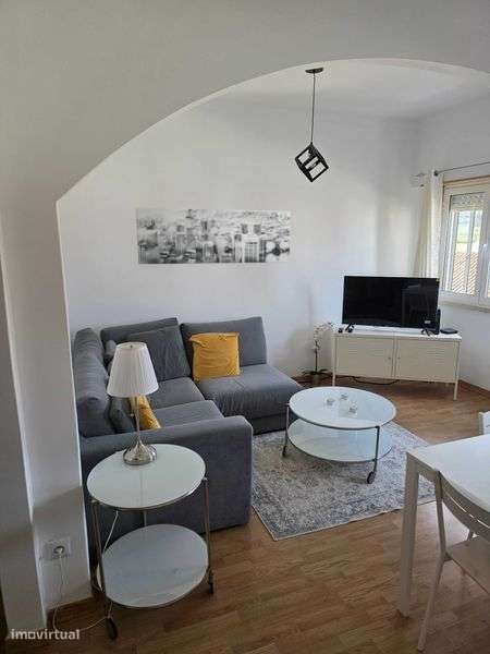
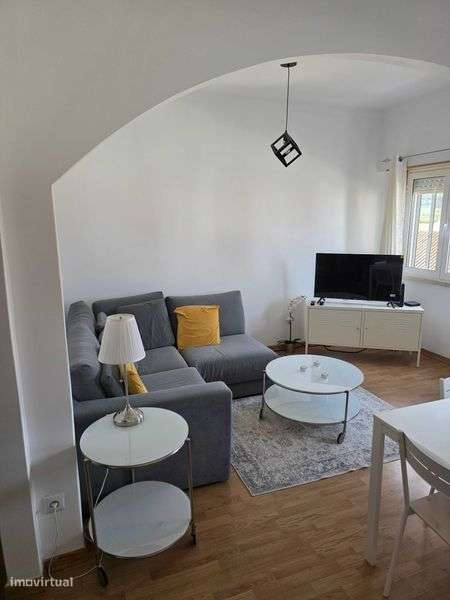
- wall art (217, 237)
